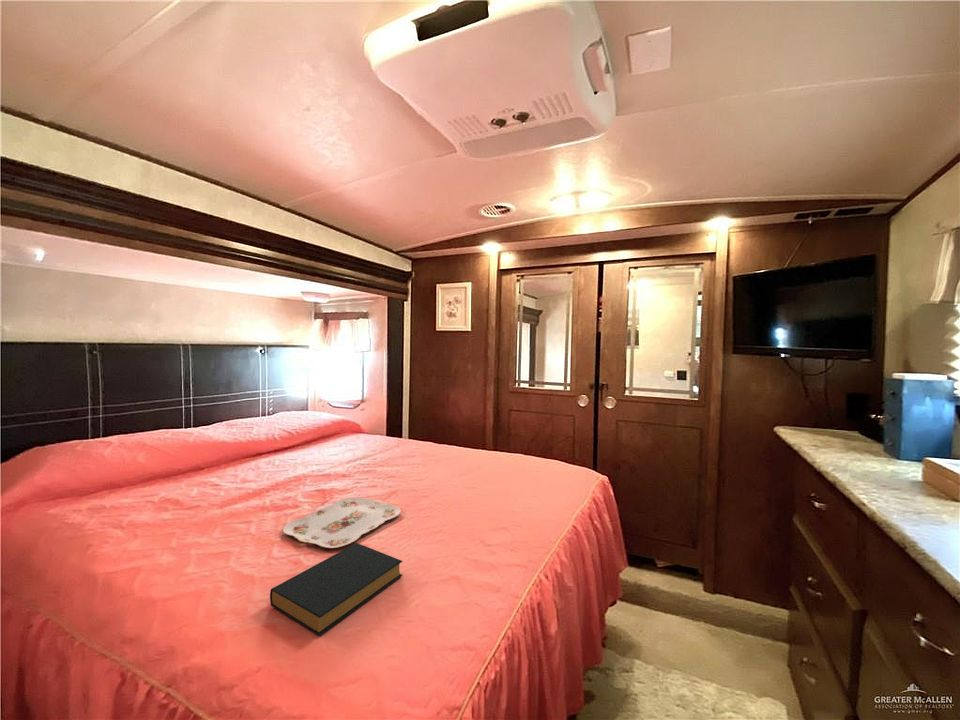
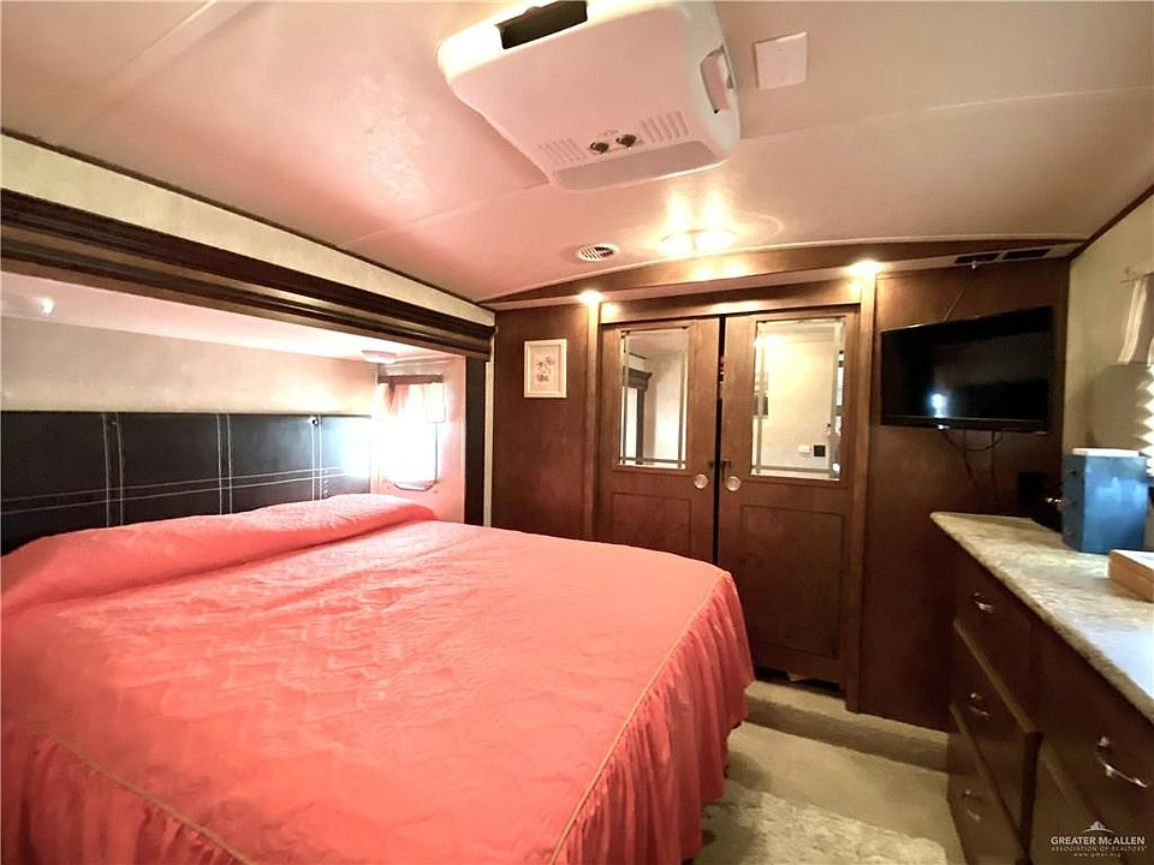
- hardback book (340, 581)
- serving tray (345, 520)
